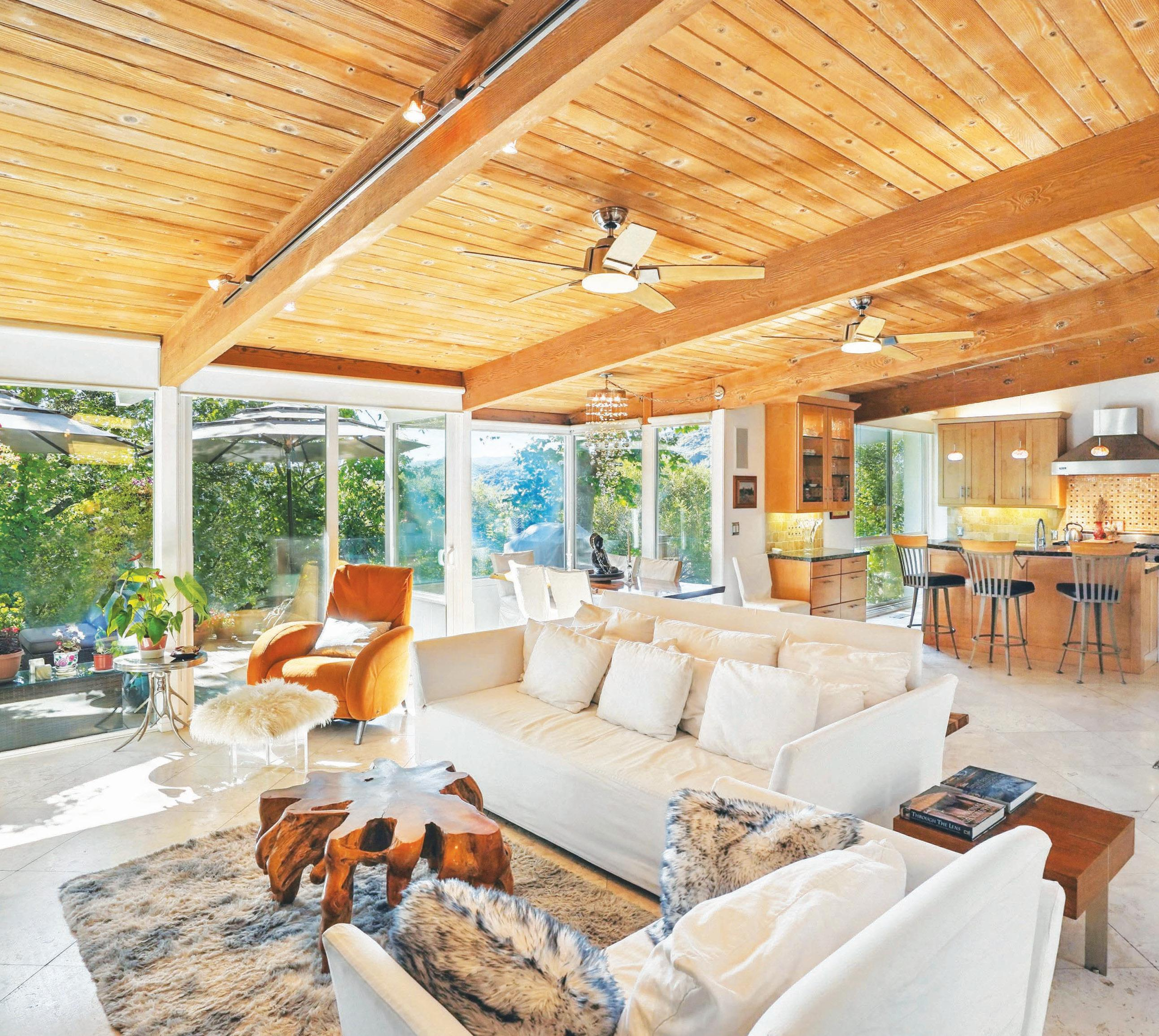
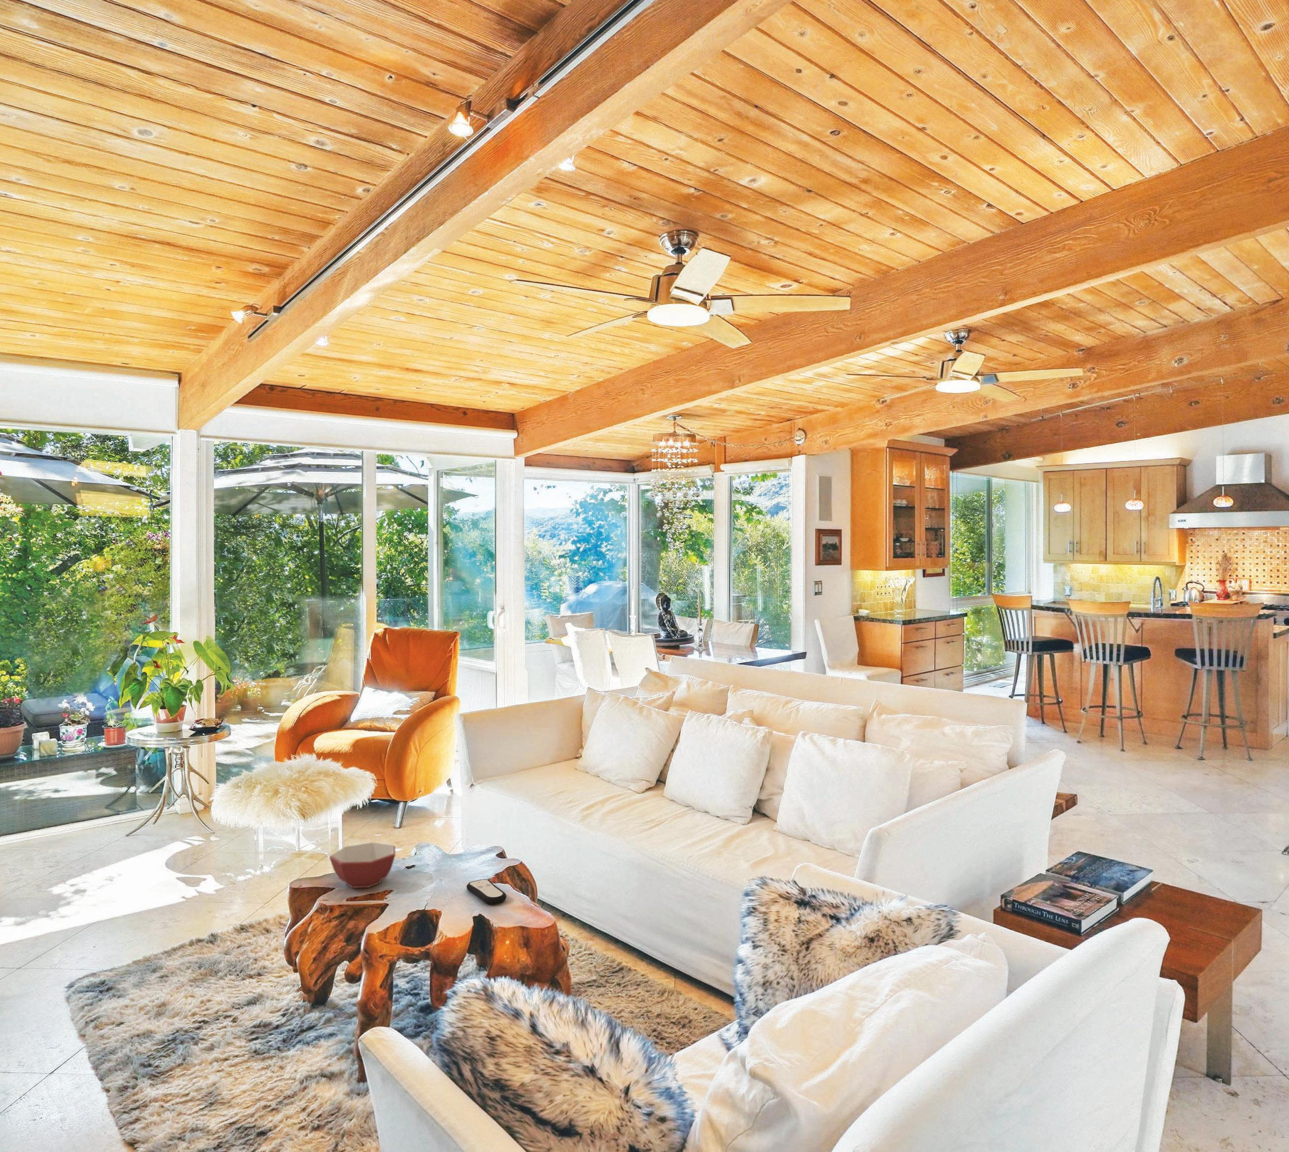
+ remote control (487, 891)
+ bowl (365, 867)
